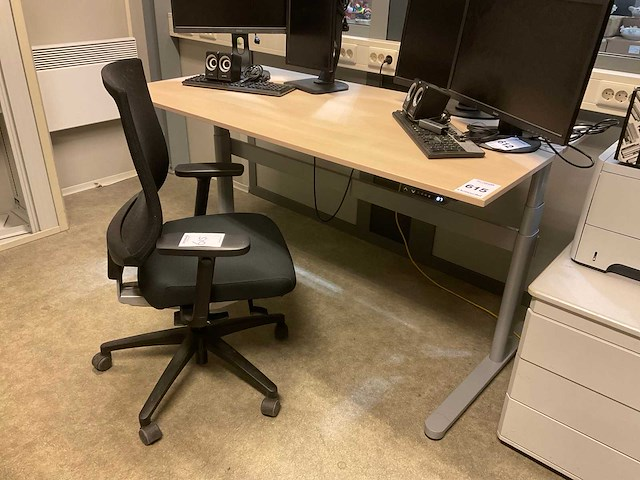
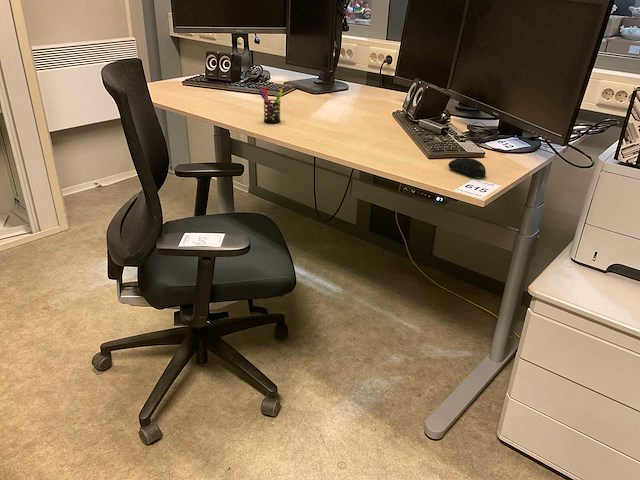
+ pen holder (272, 104)
+ computer mouse (467, 165)
